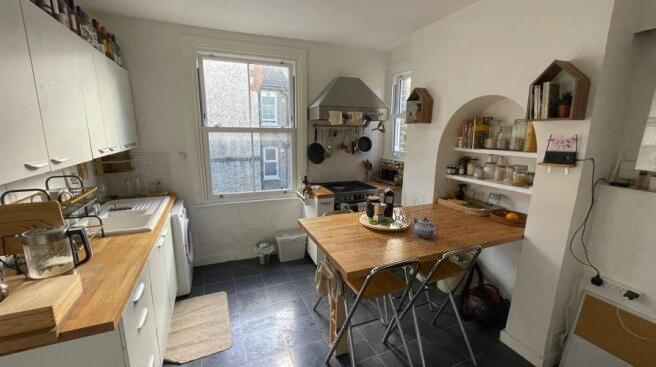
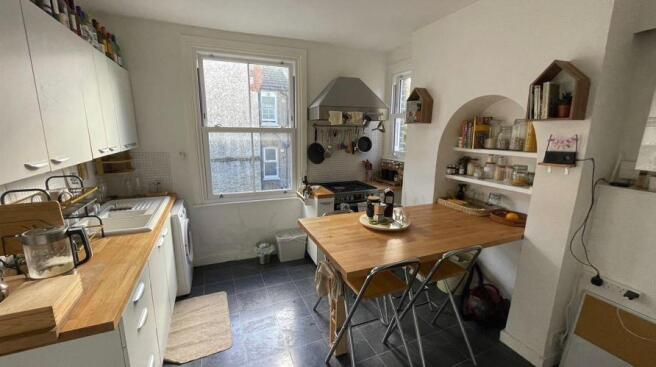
- teapot (425, 226)
